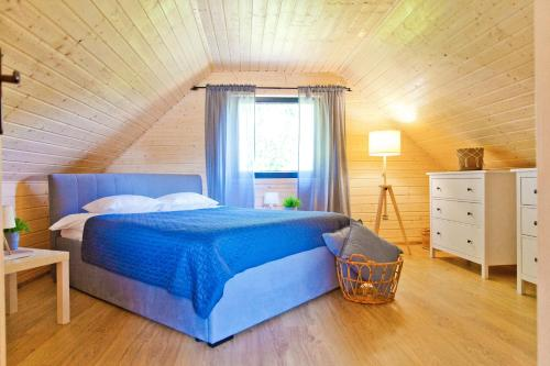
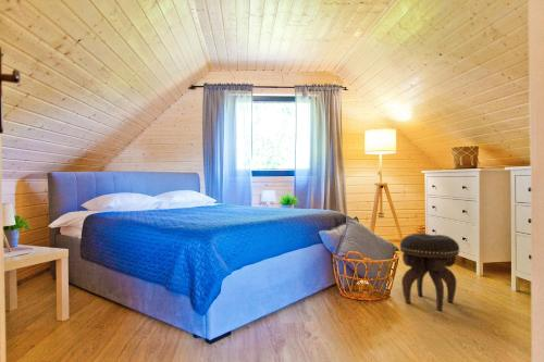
+ footstool (429, 269)
